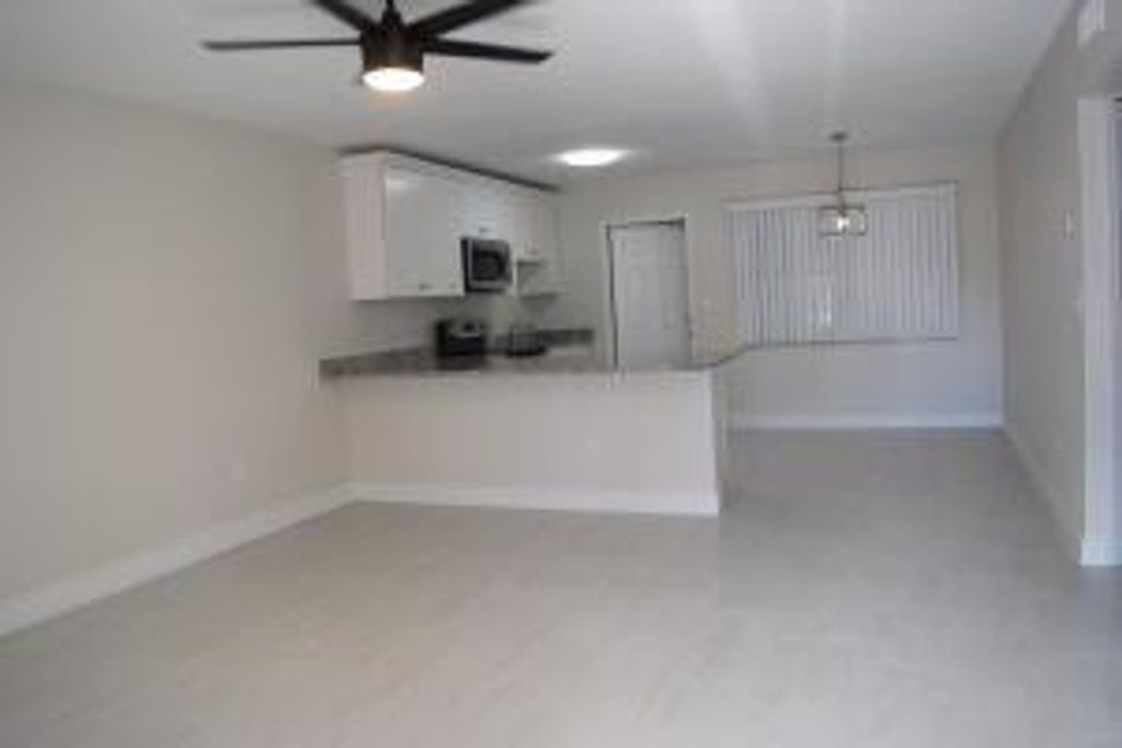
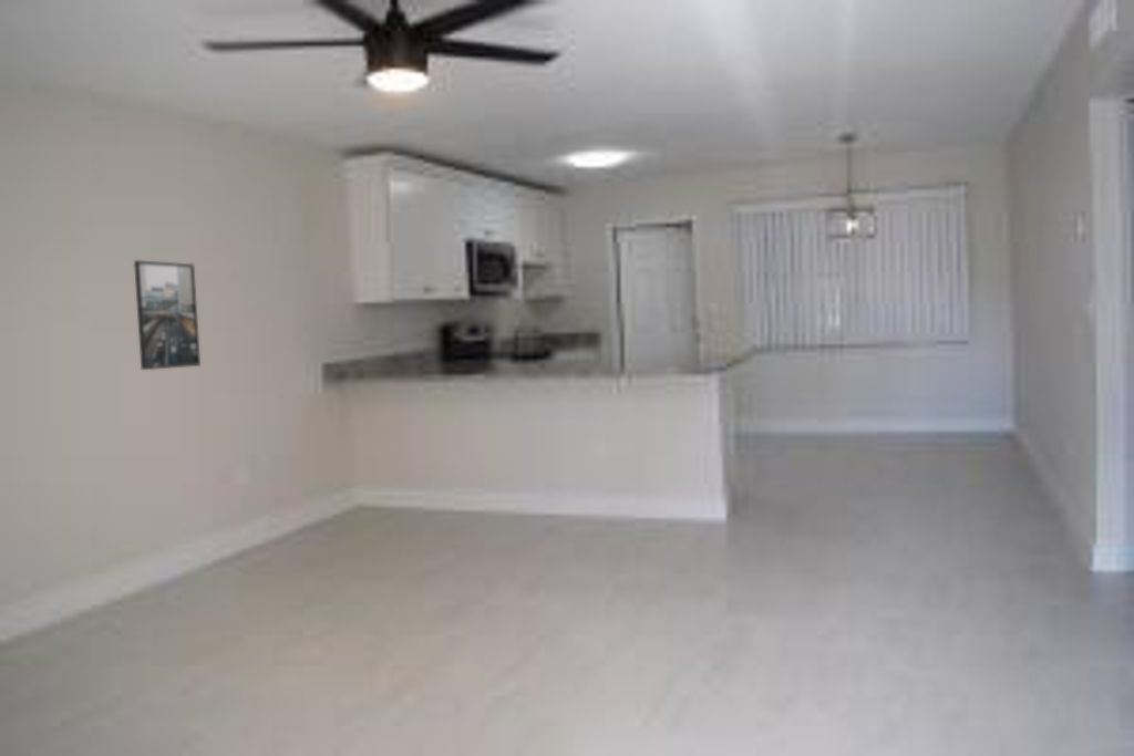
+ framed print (168, 314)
